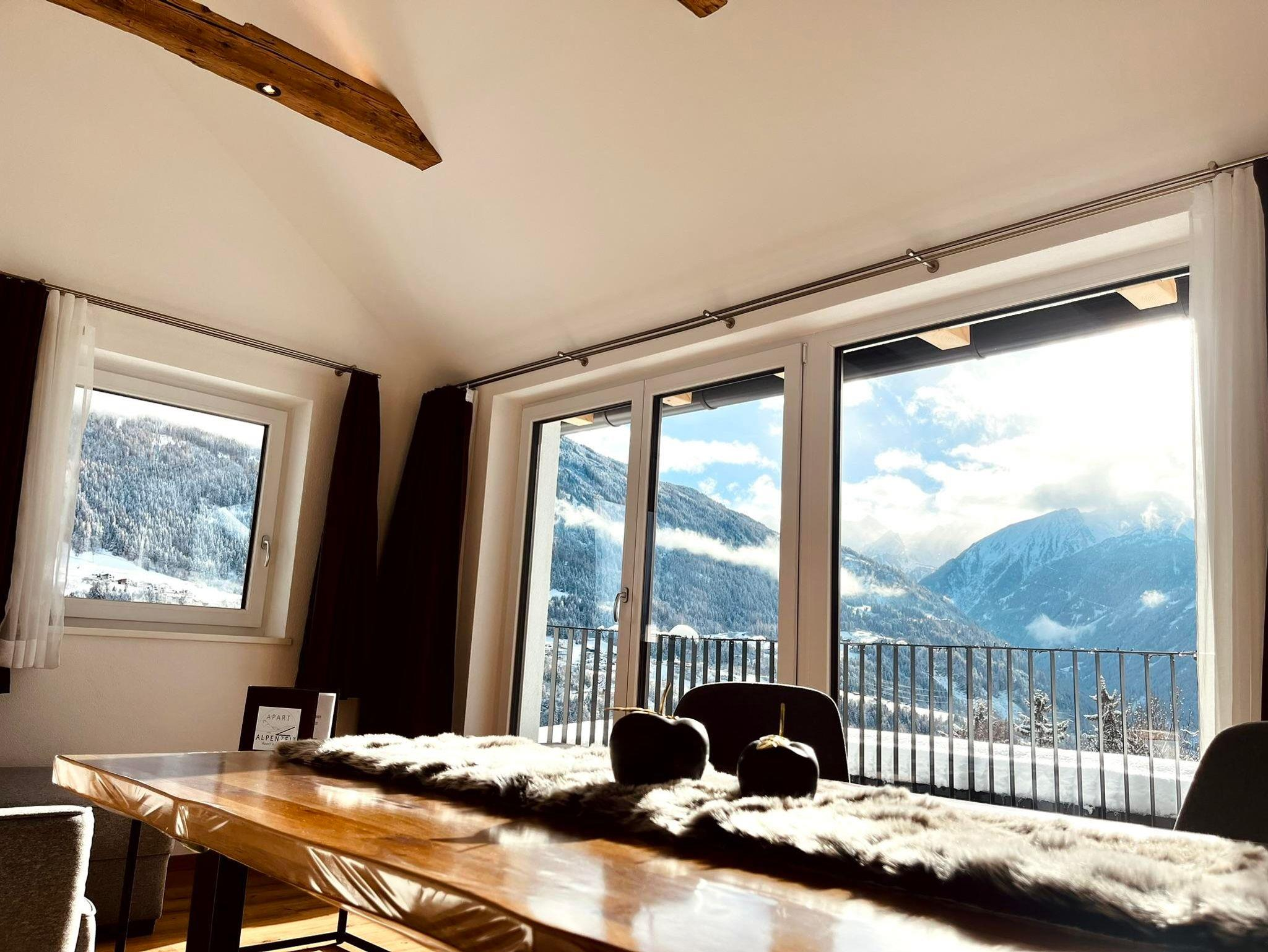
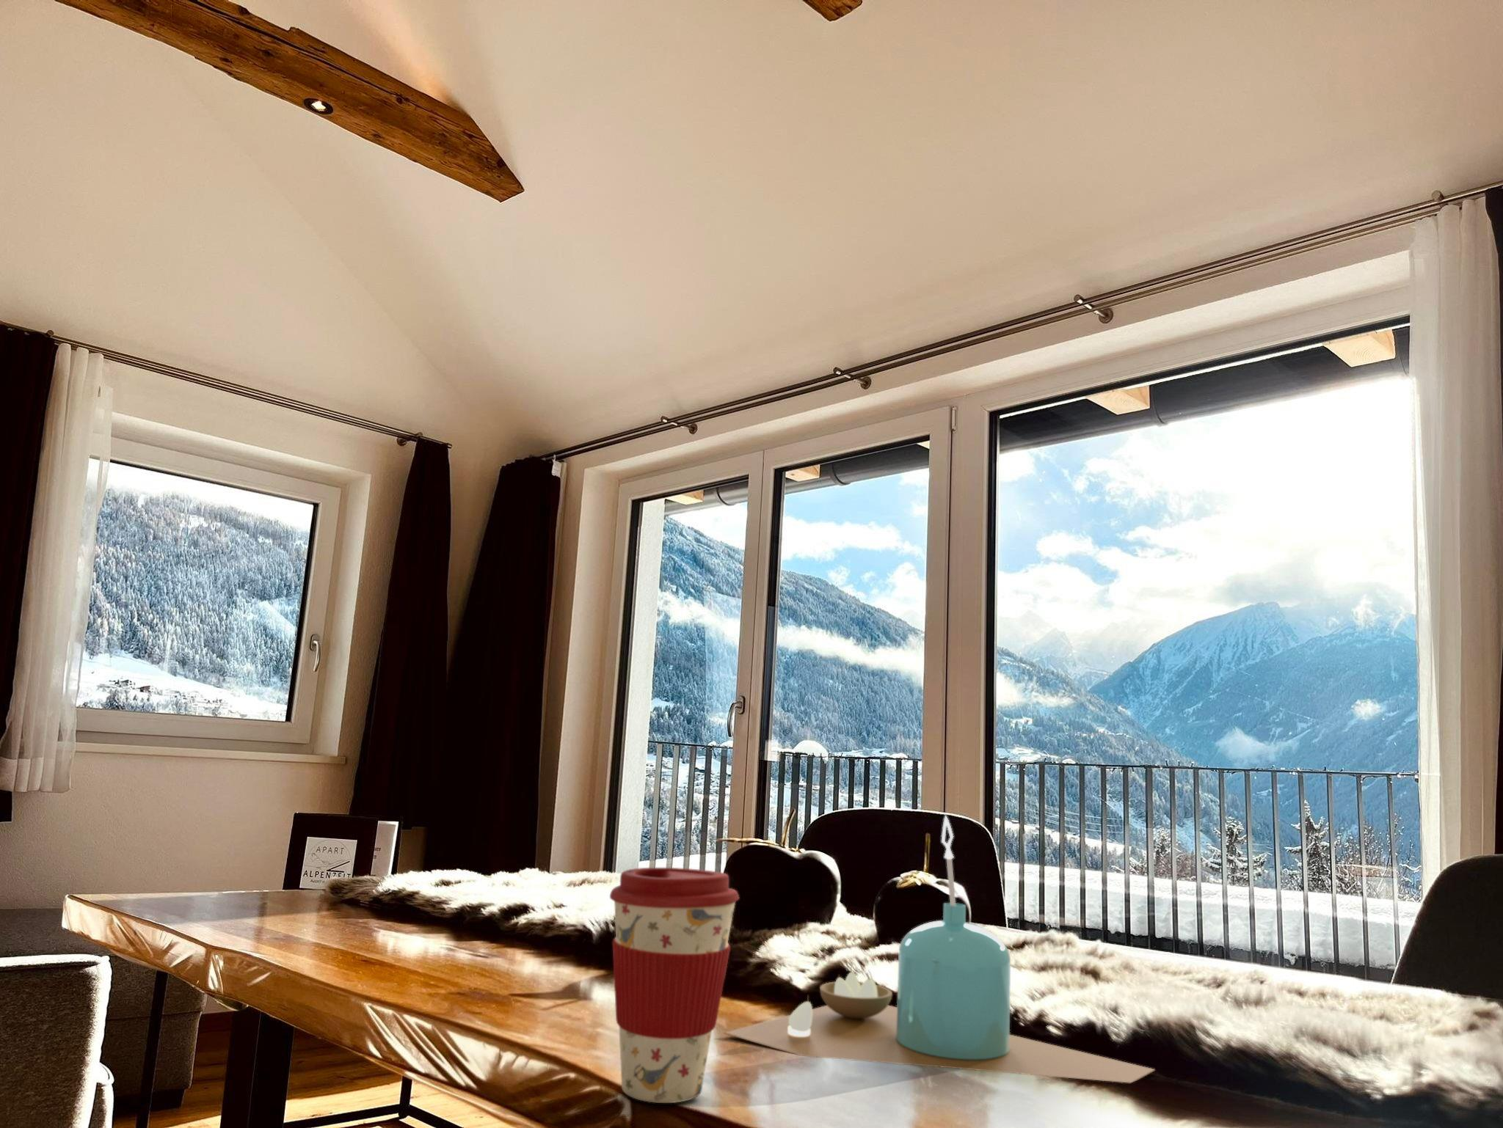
+ coffee cup (669, 979)
+ candle (938, 931)
